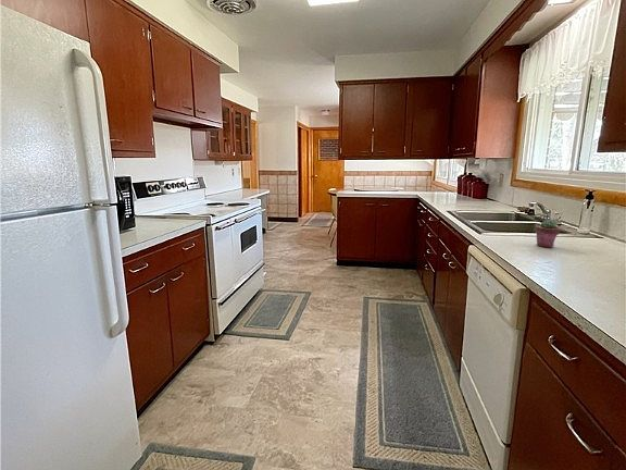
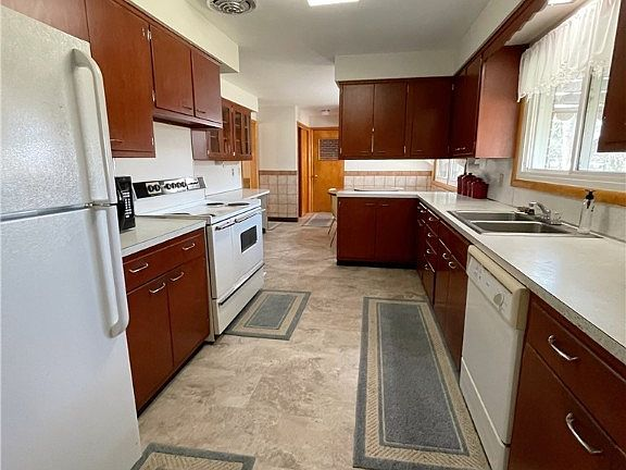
- potted succulent (547, 232)
